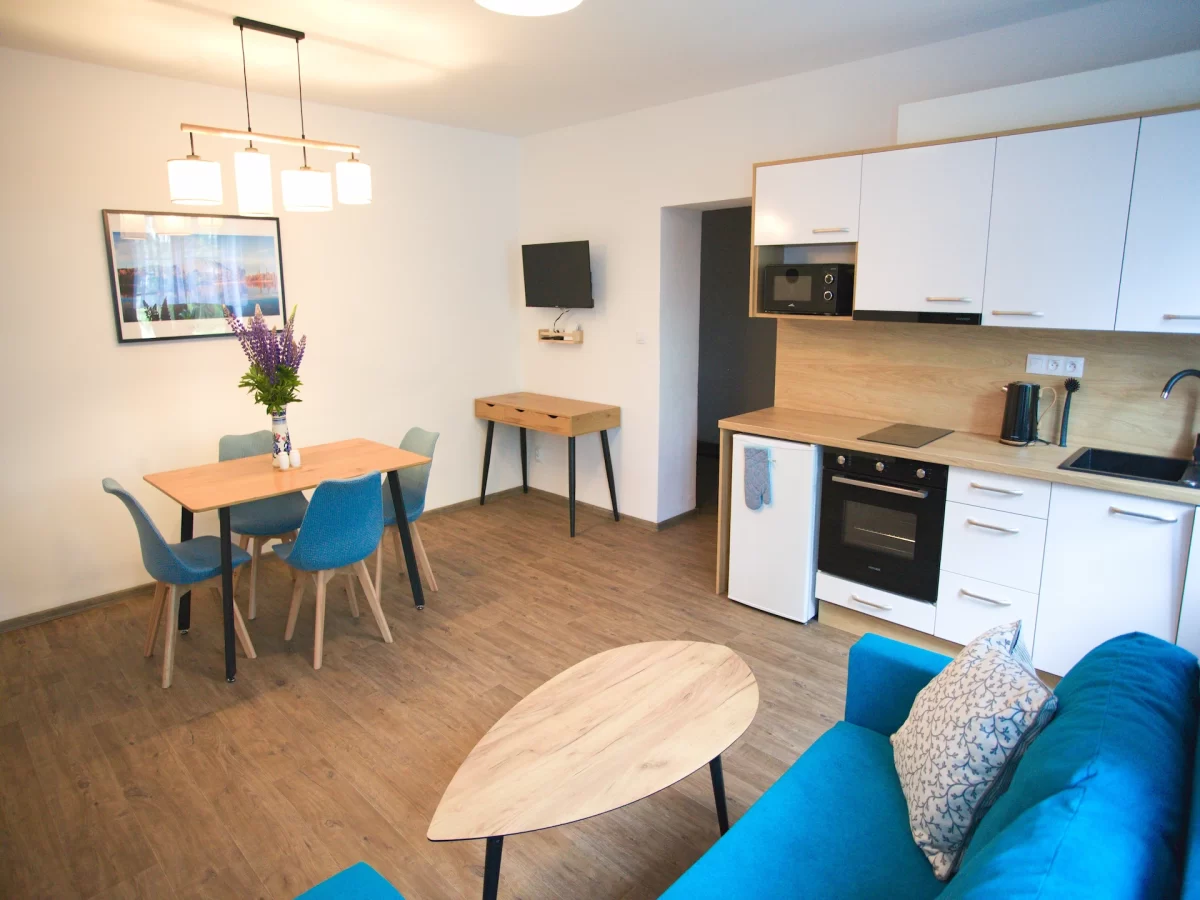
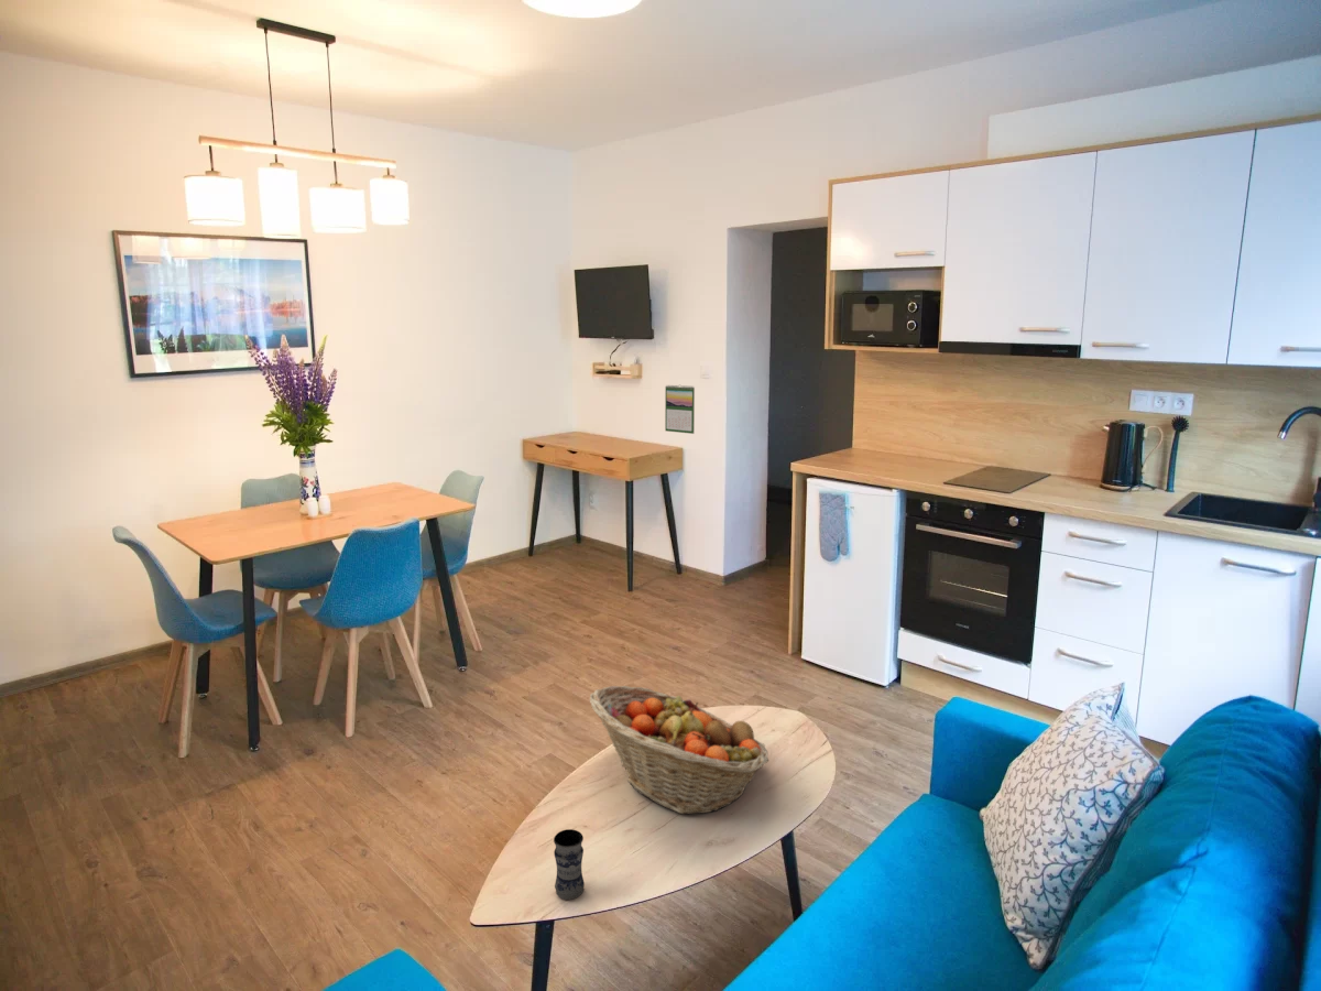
+ calendar (679, 409)
+ jar (568, 863)
+ fruit basket (676, 739)
